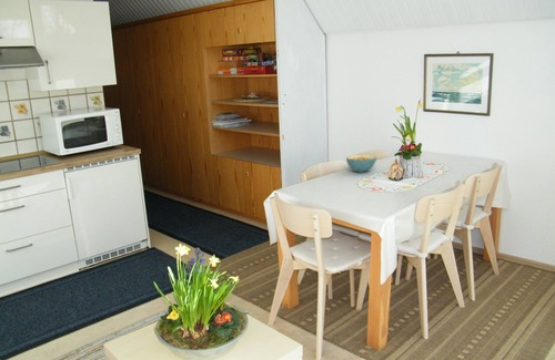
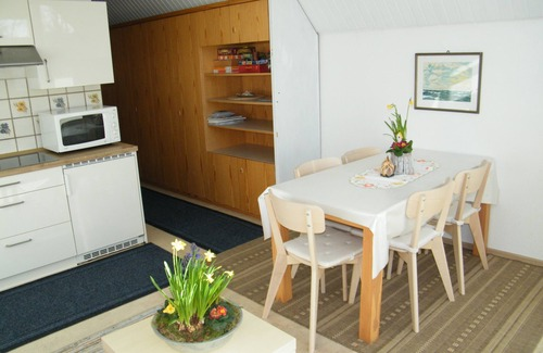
- cereal bowl (361, 164)
